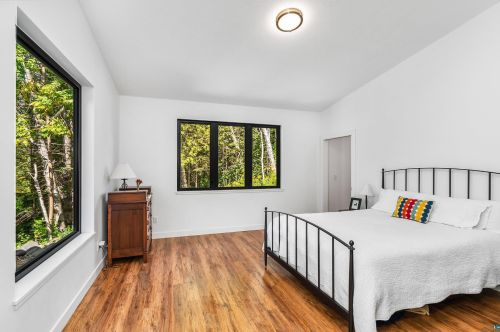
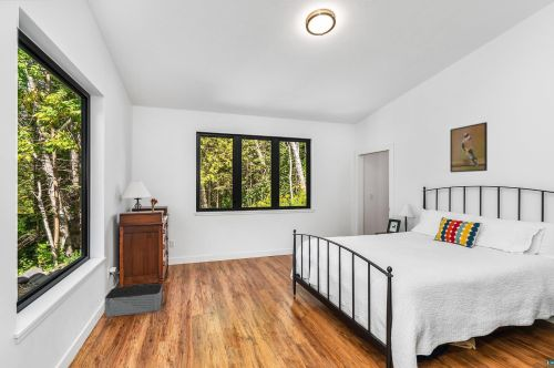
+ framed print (468, 149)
+ storage bin (135, 298)
